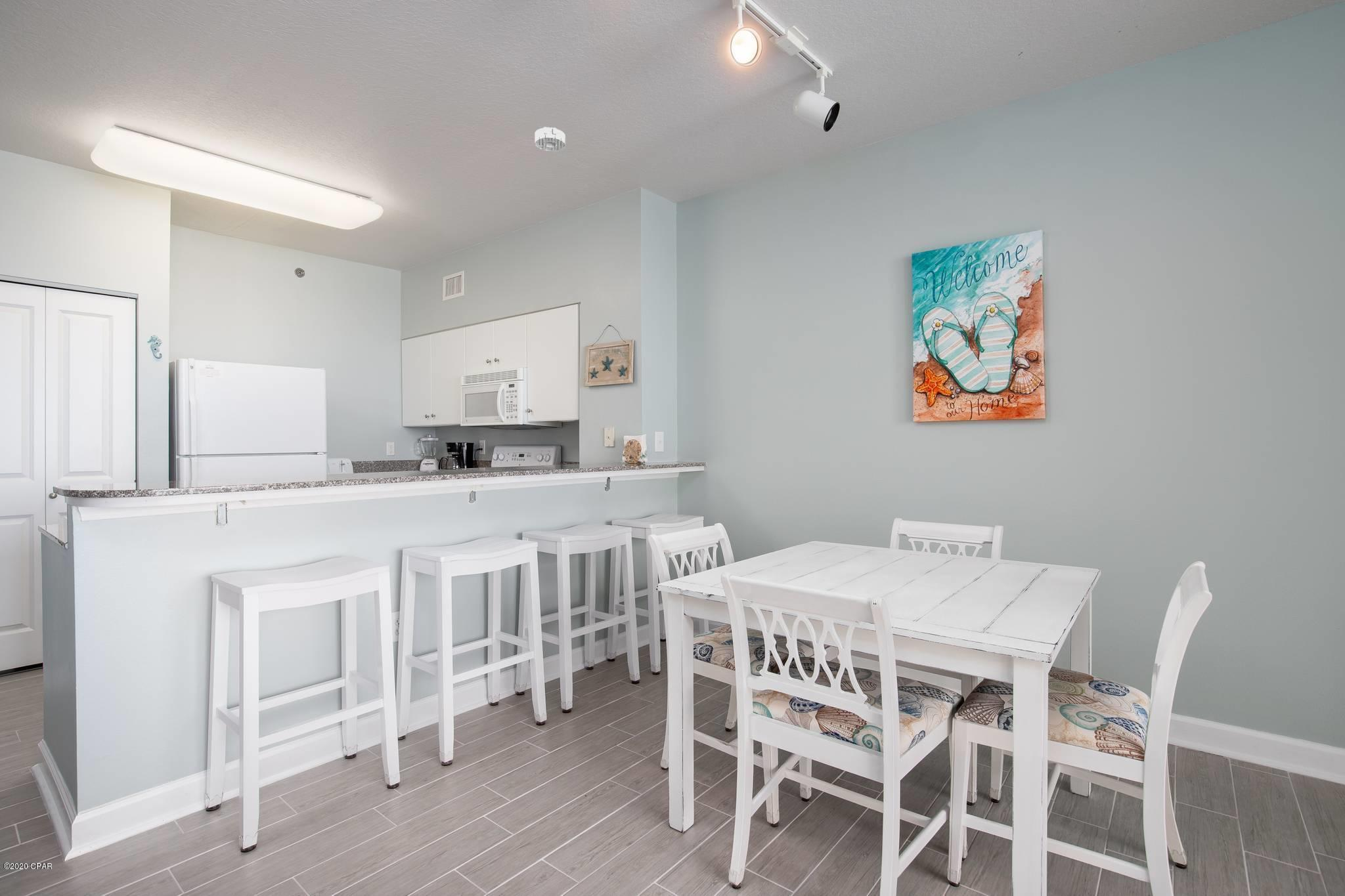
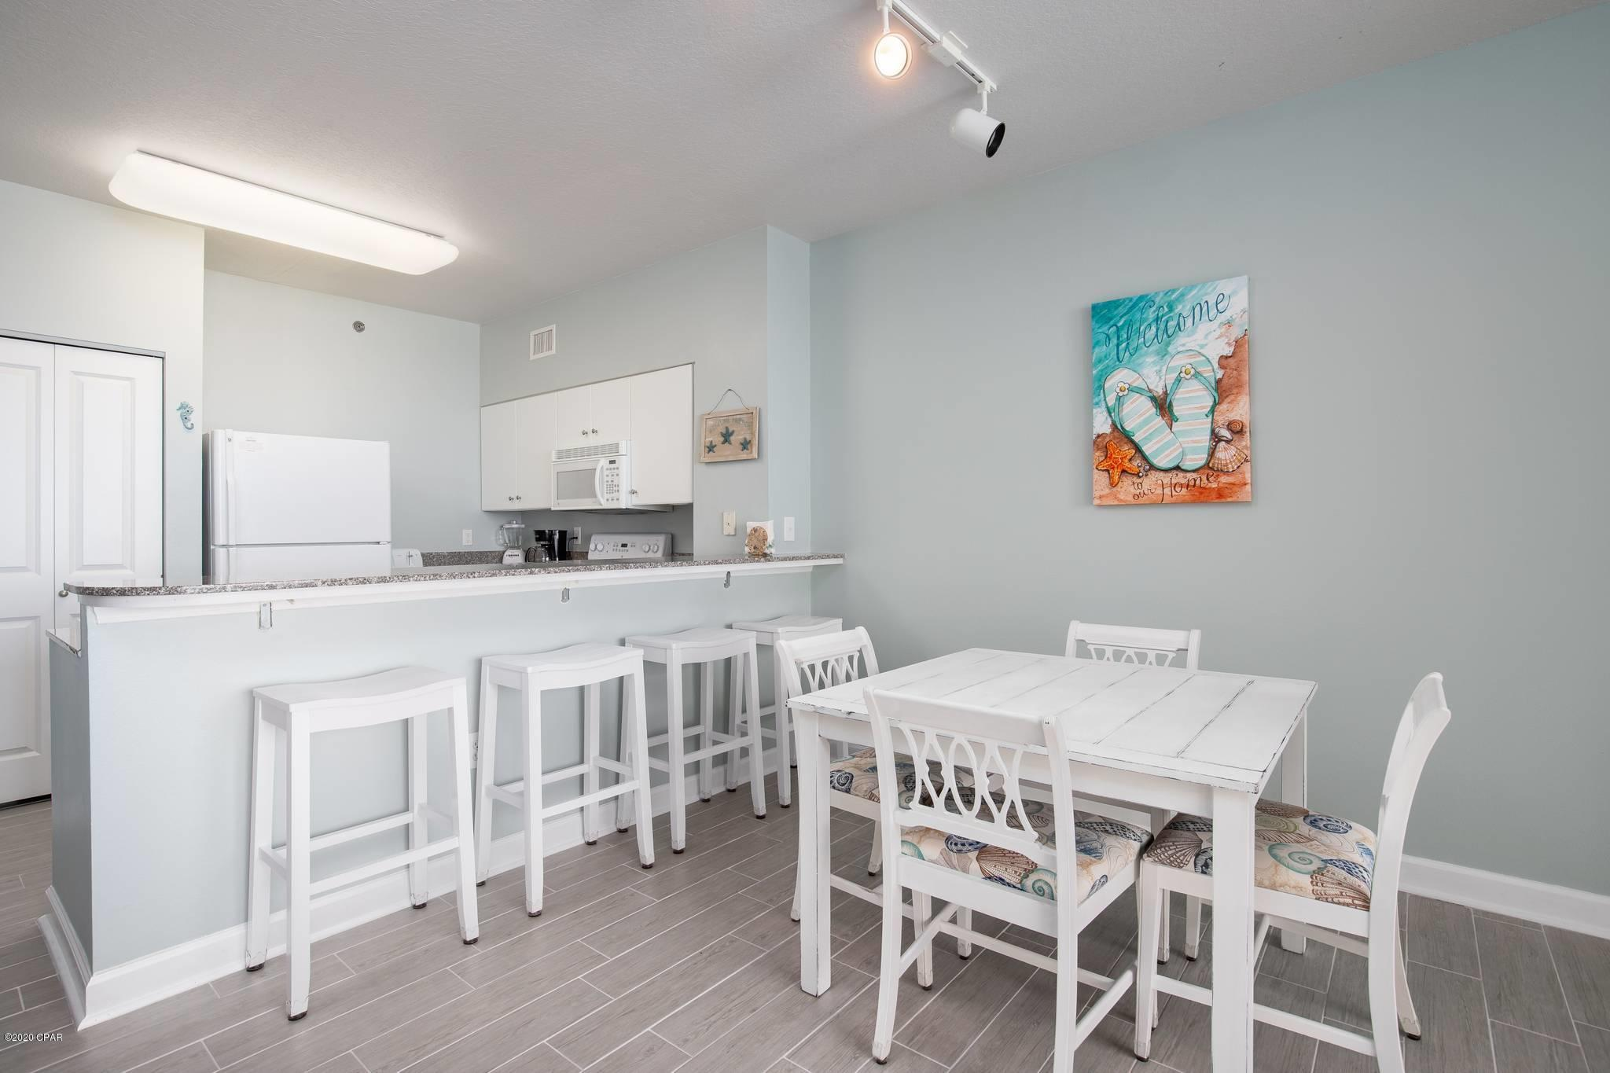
- smoke detector (550, 139)
